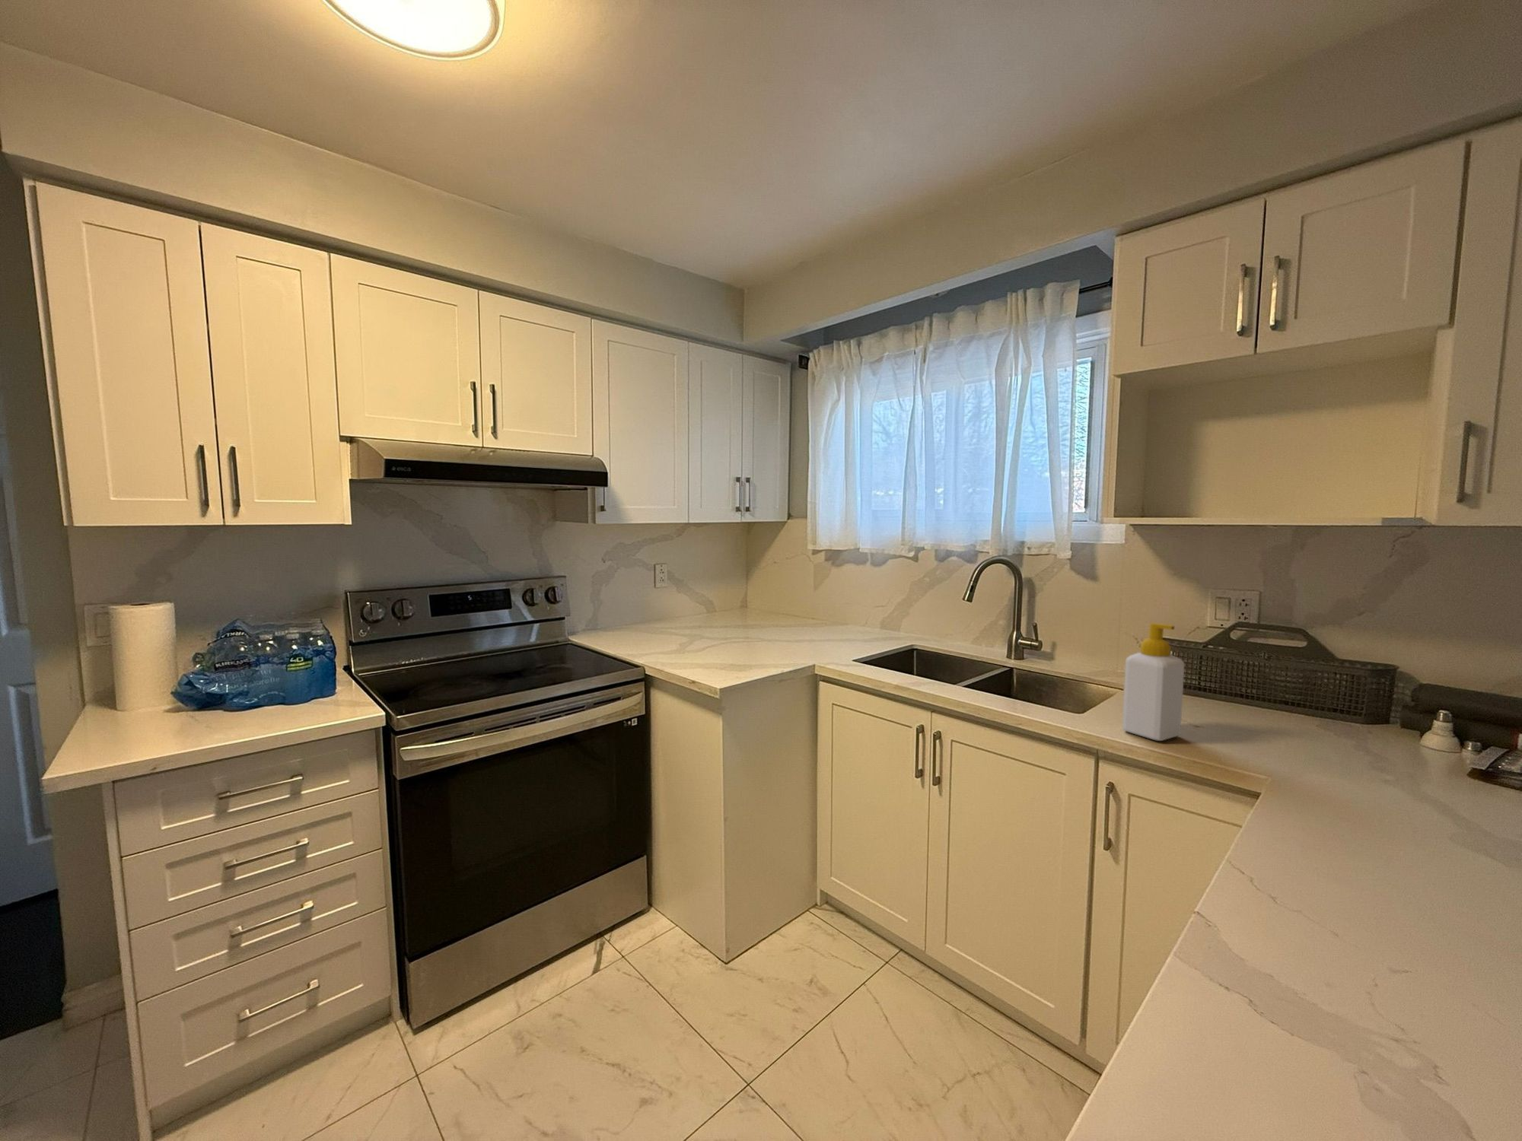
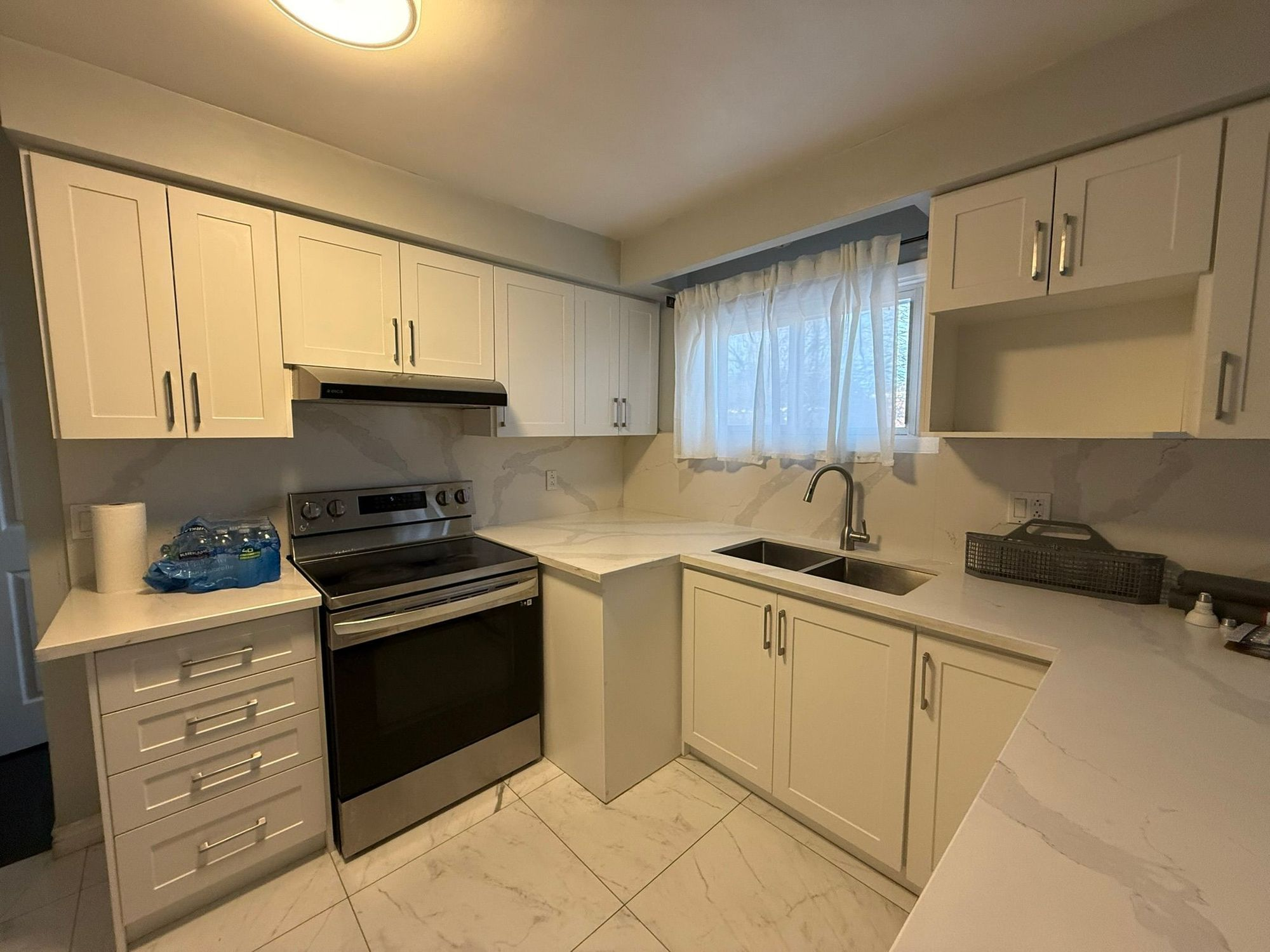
- soap bottle (1154, 678)
